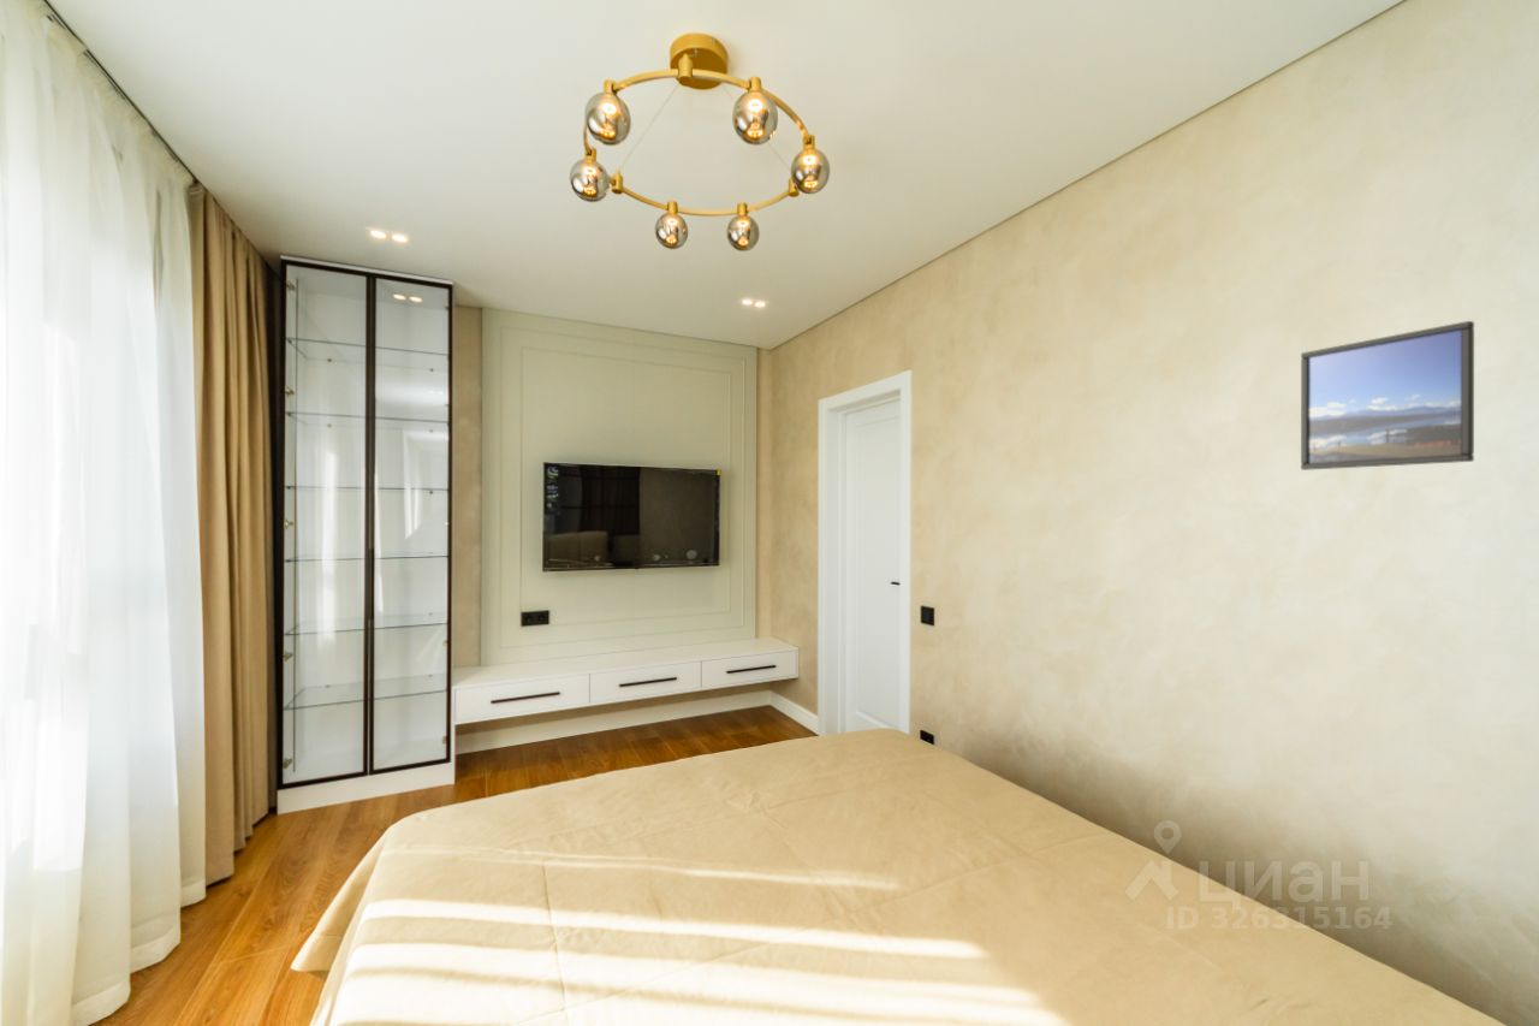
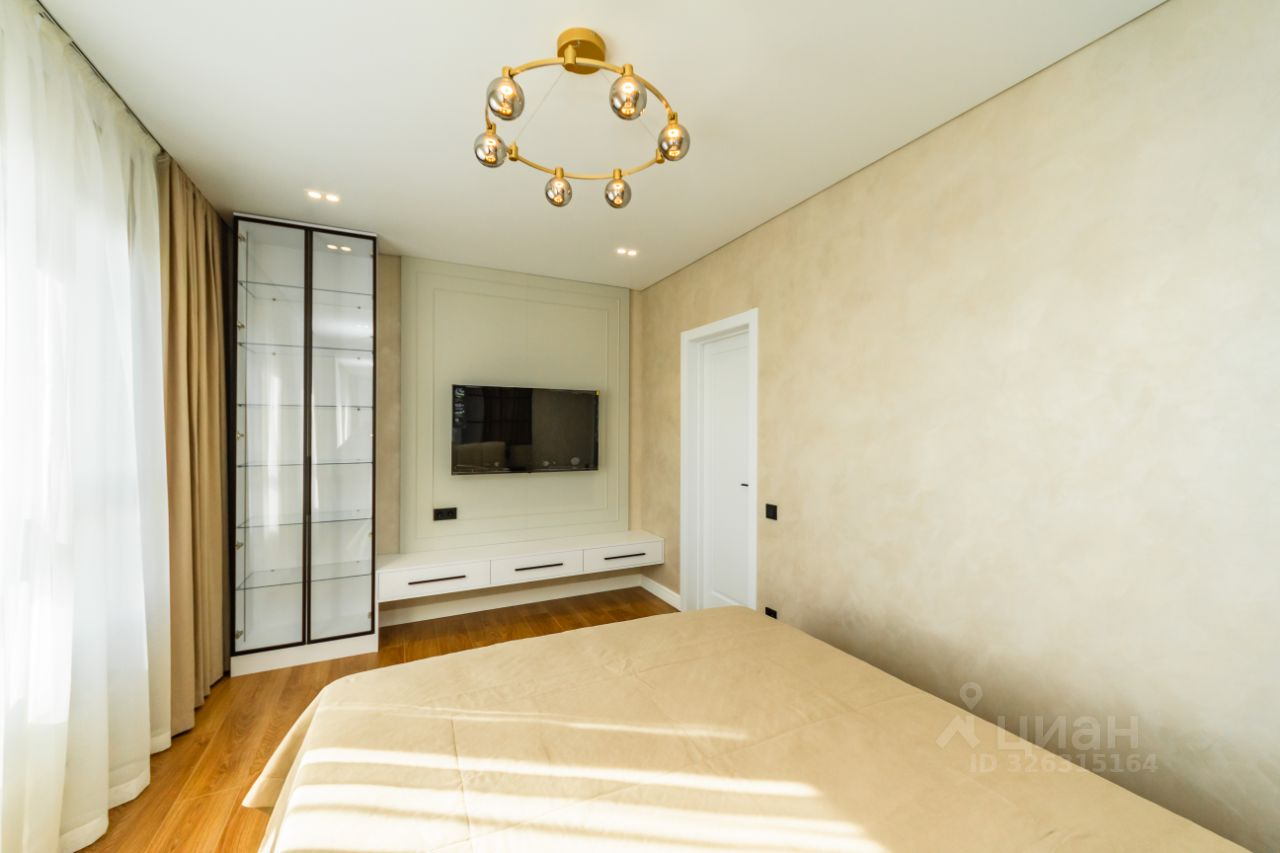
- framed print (1379, 402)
